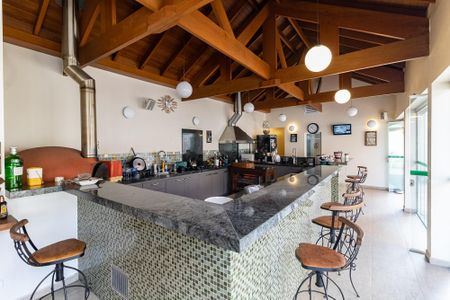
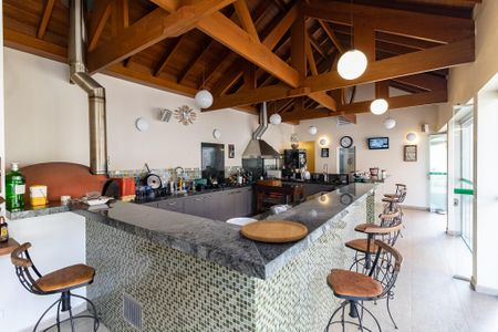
+ cutting board (273, 229)
